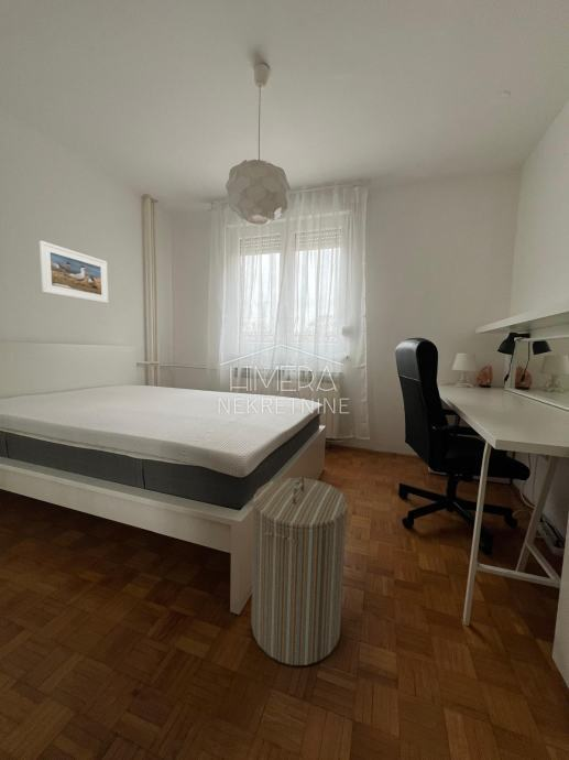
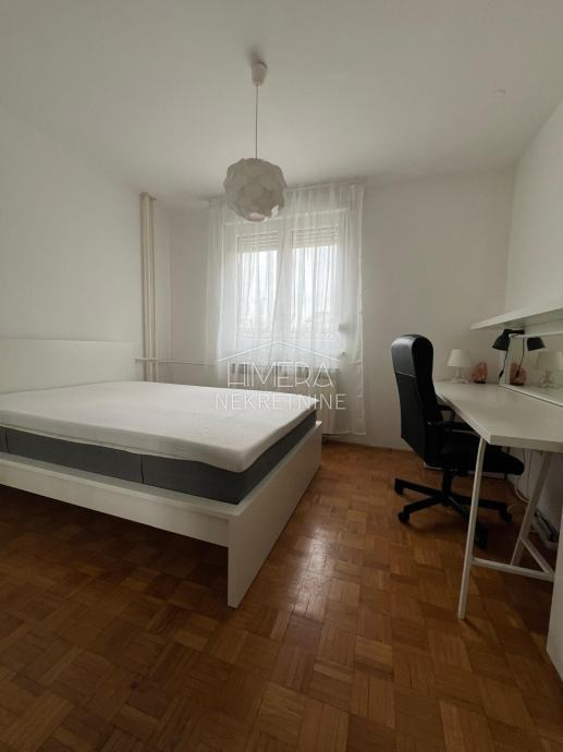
- laundry hamper (297, 551)
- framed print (77, 275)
